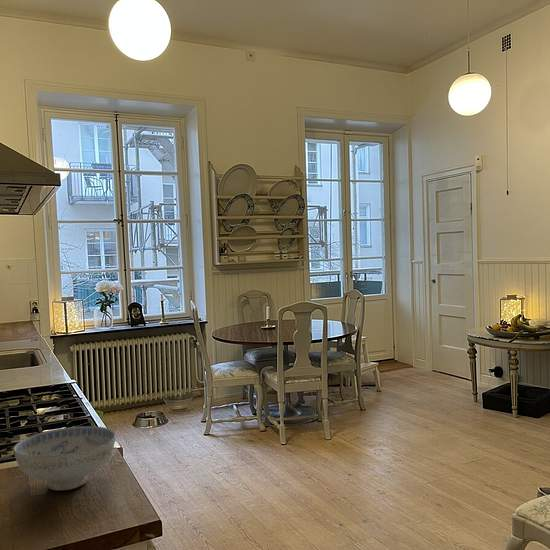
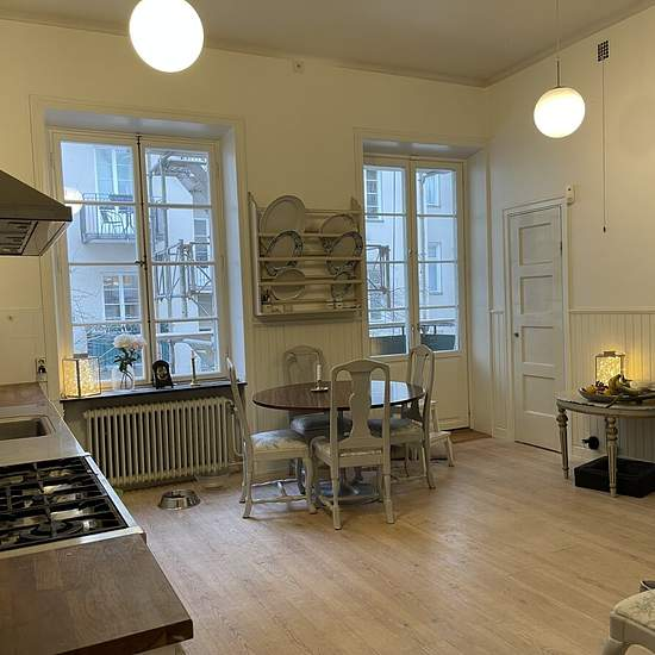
- ceramic bowl (67, 460)
